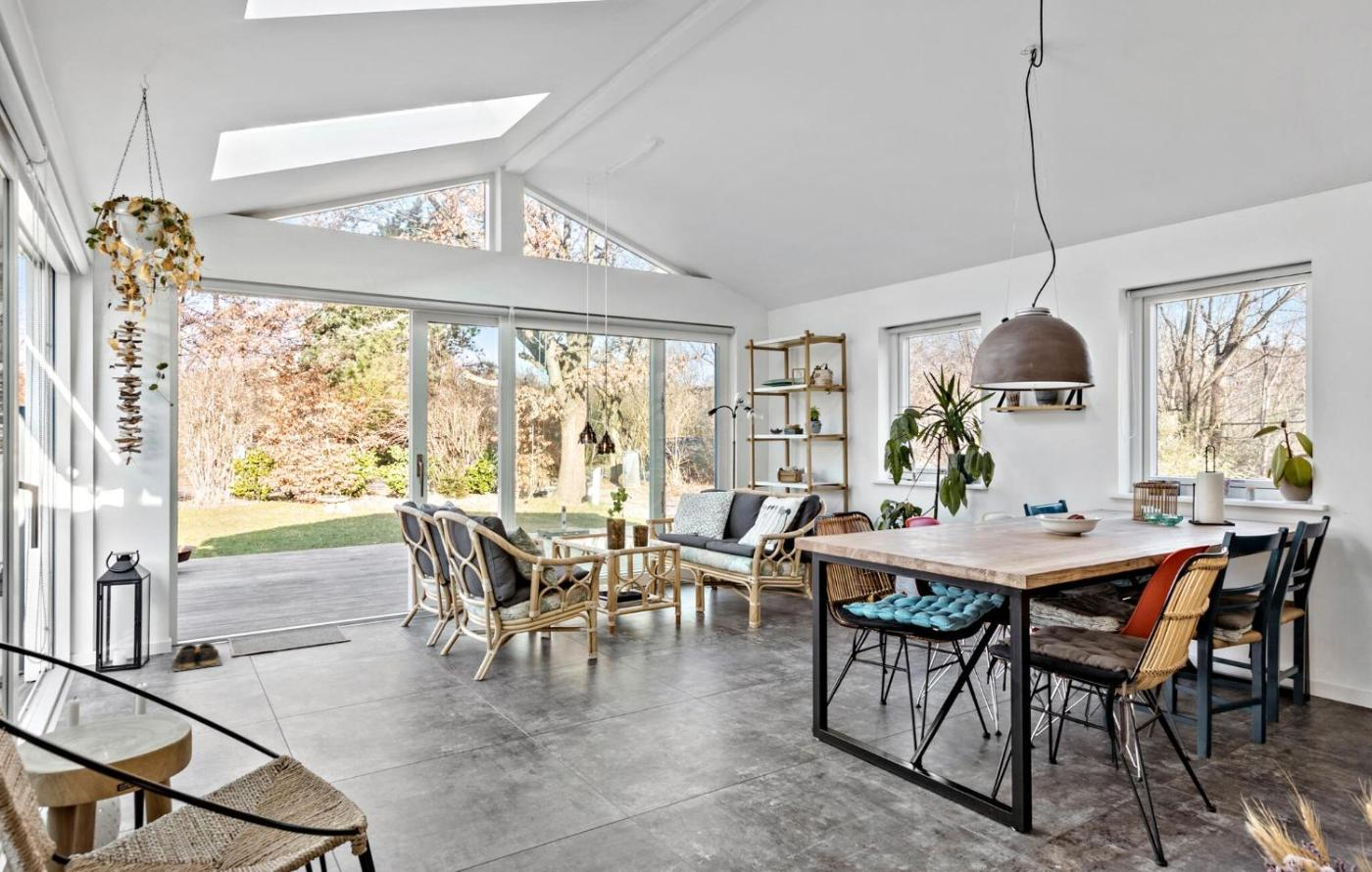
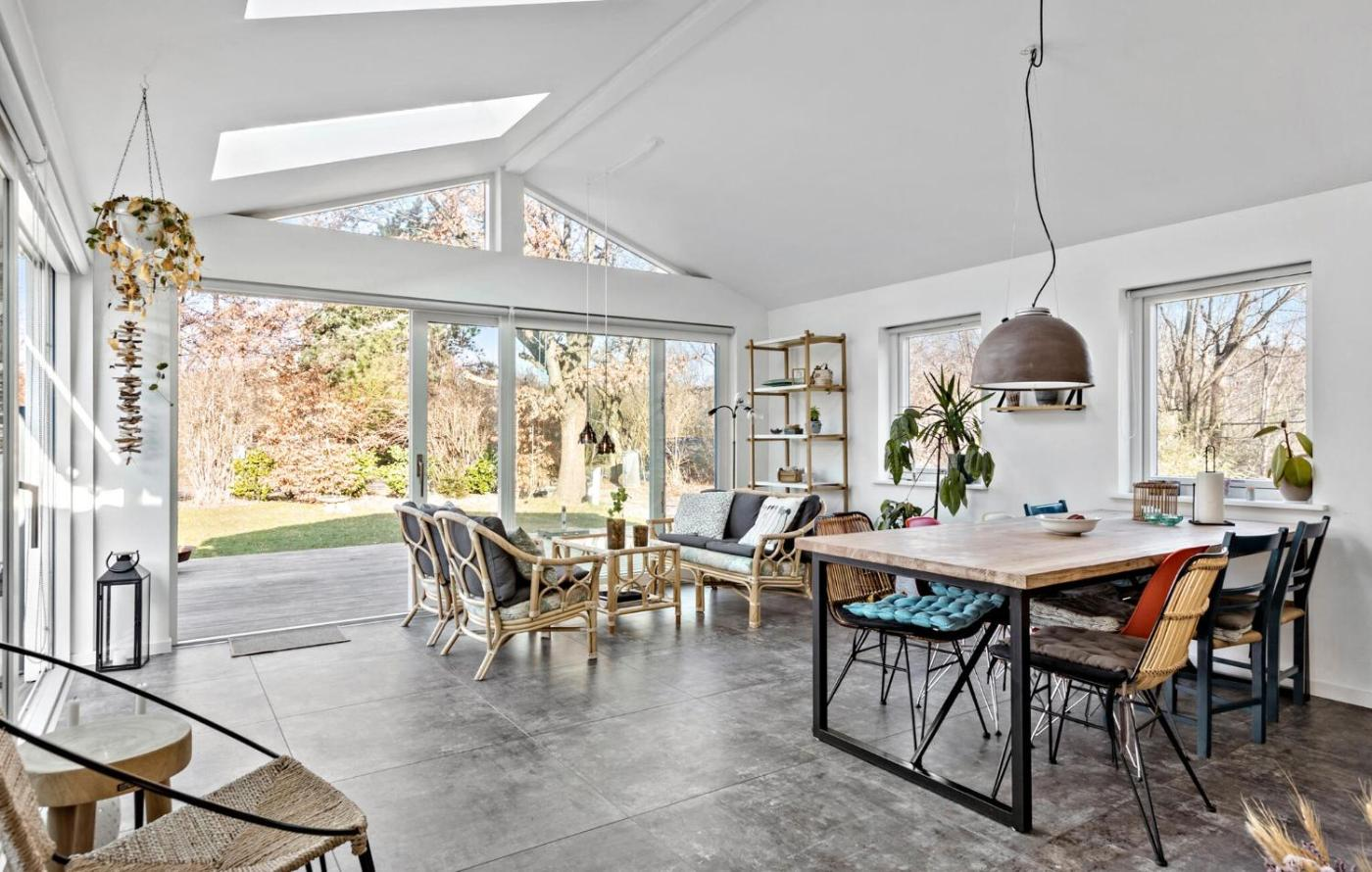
- shoes (196, 652)
